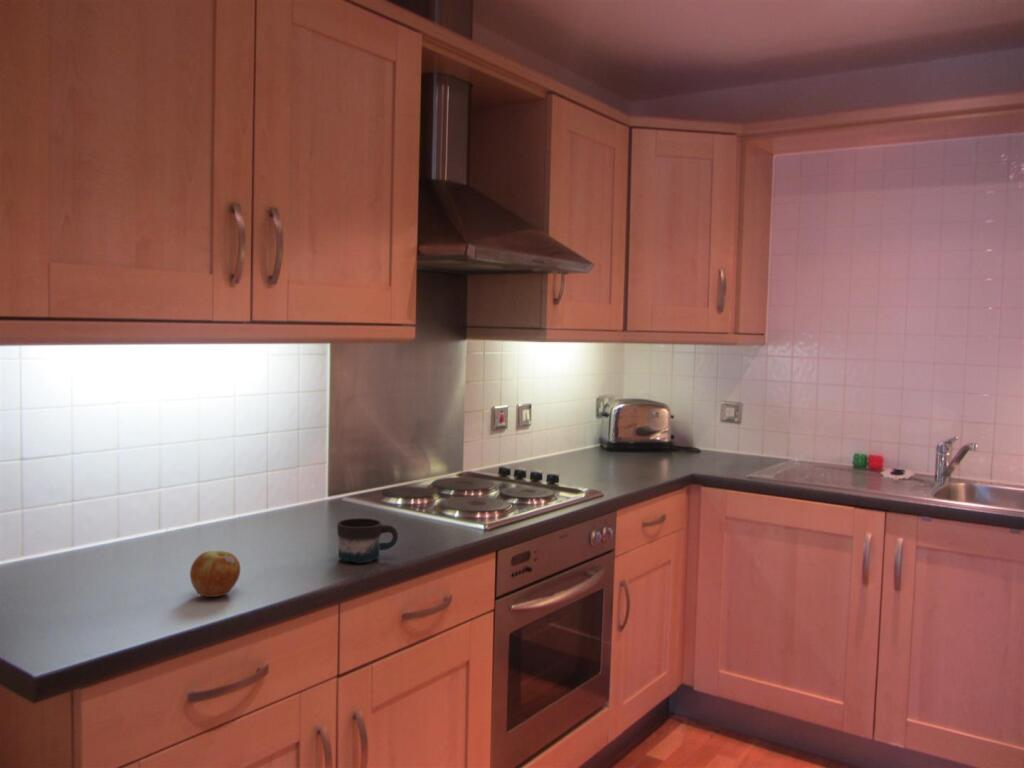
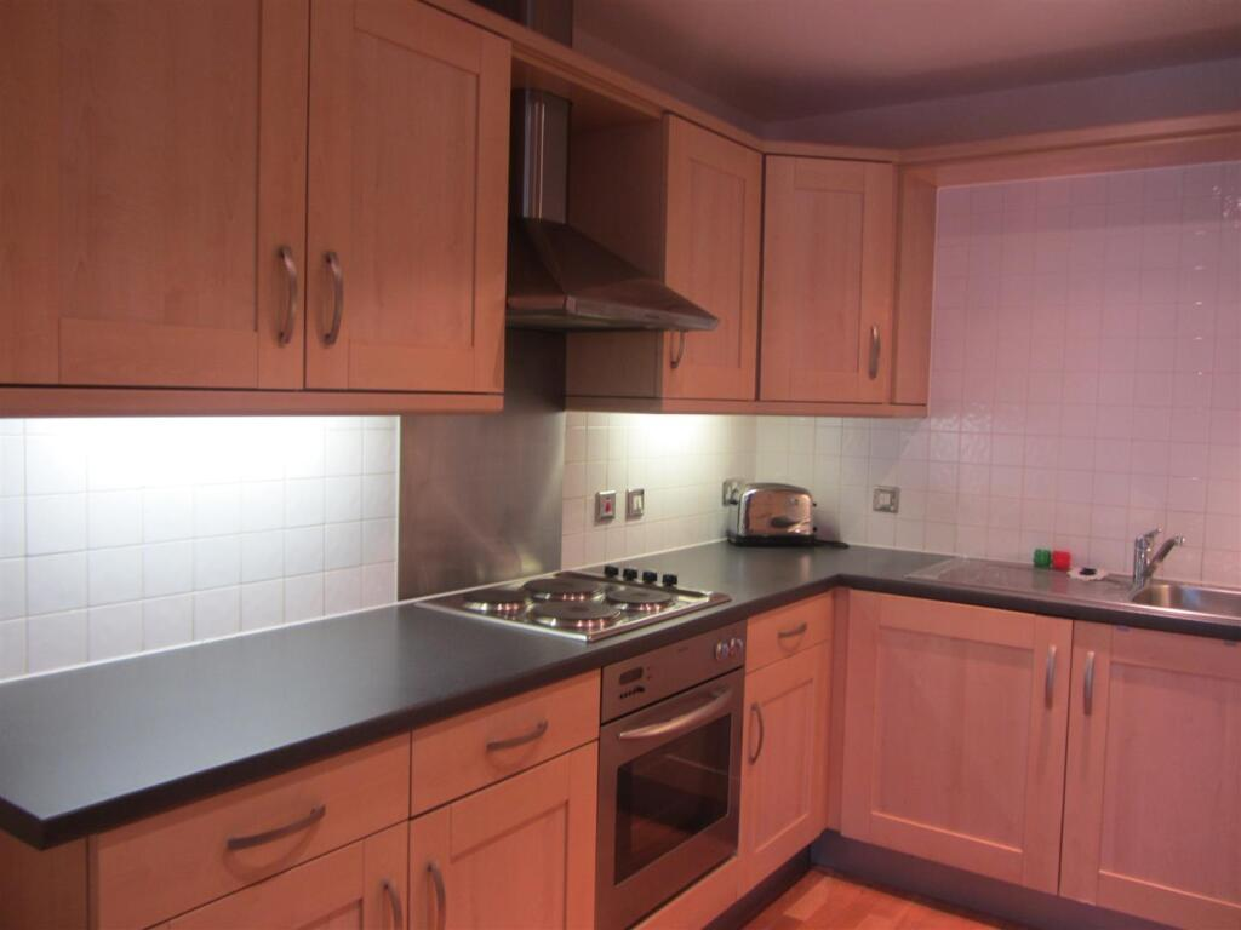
- mug (363, 540)
- apple (215, 573)
